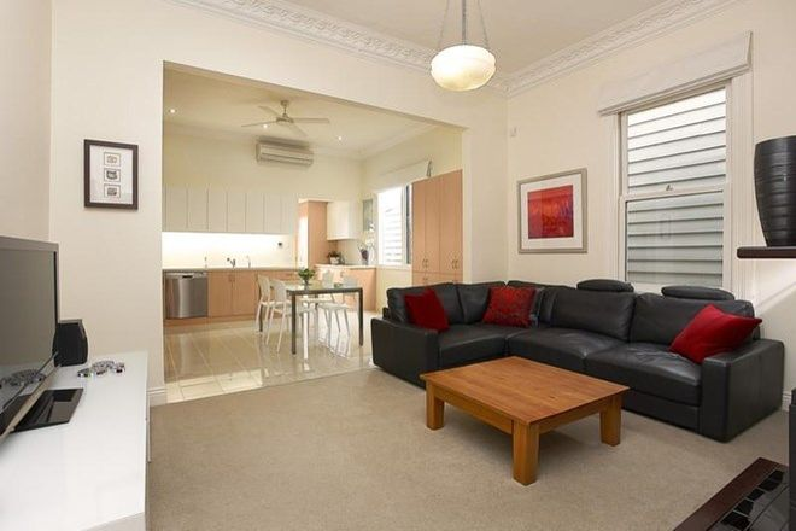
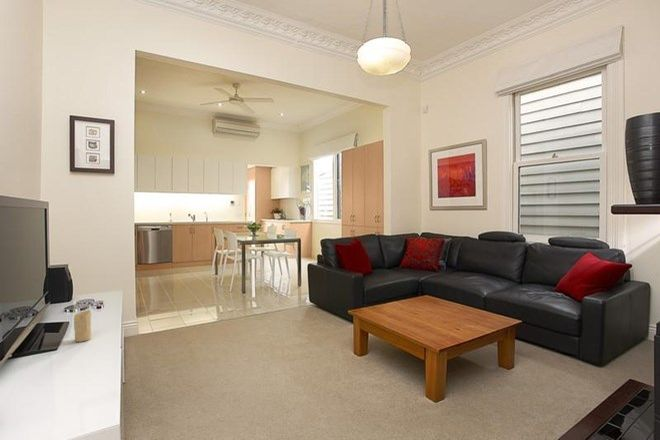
+ candle (82, 325)
